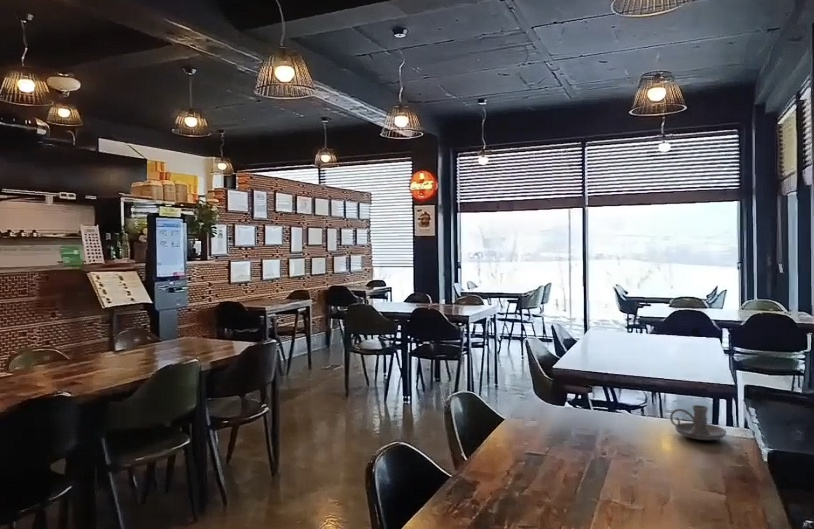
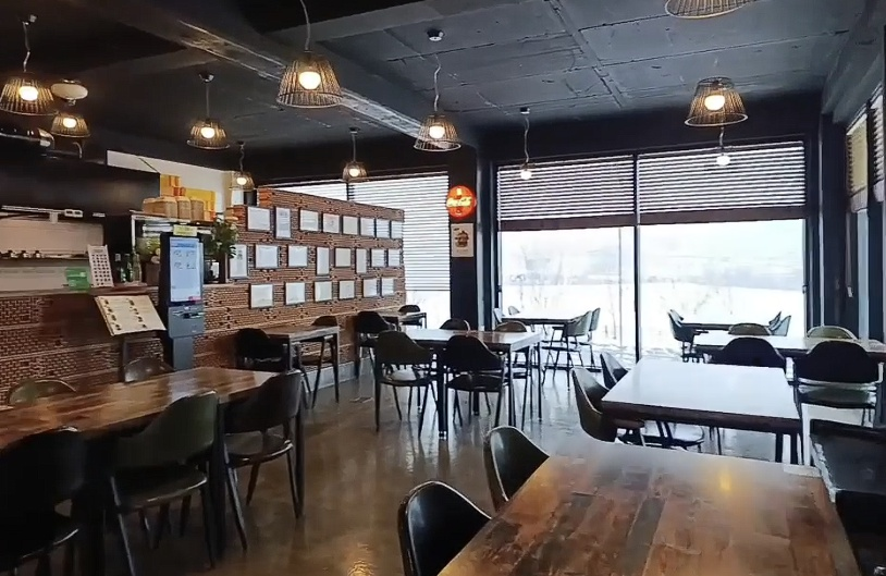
- candle holder (695, 420)
